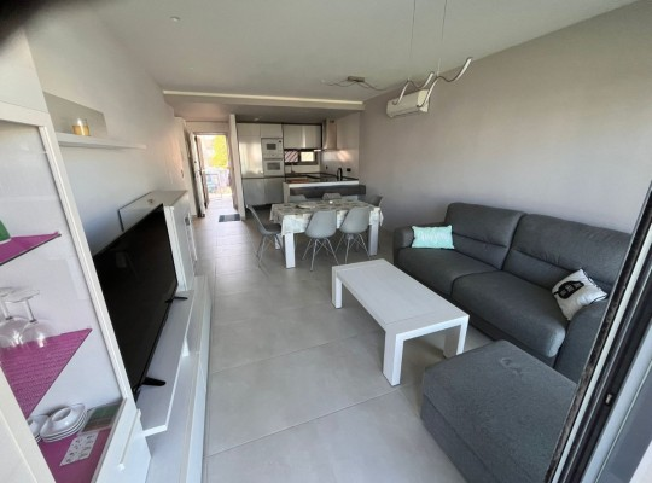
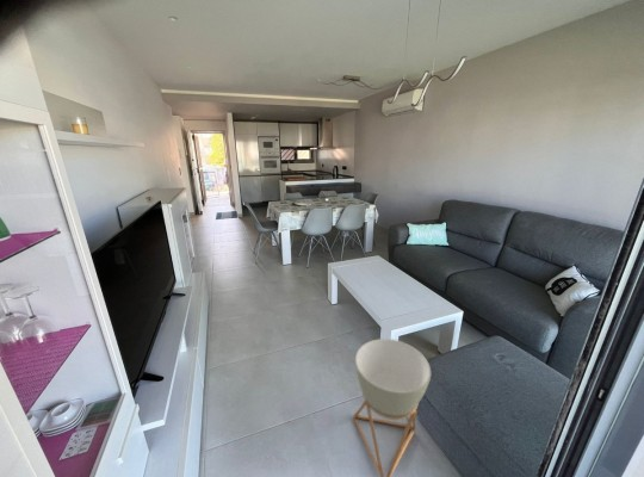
+ planter (388, 403)
